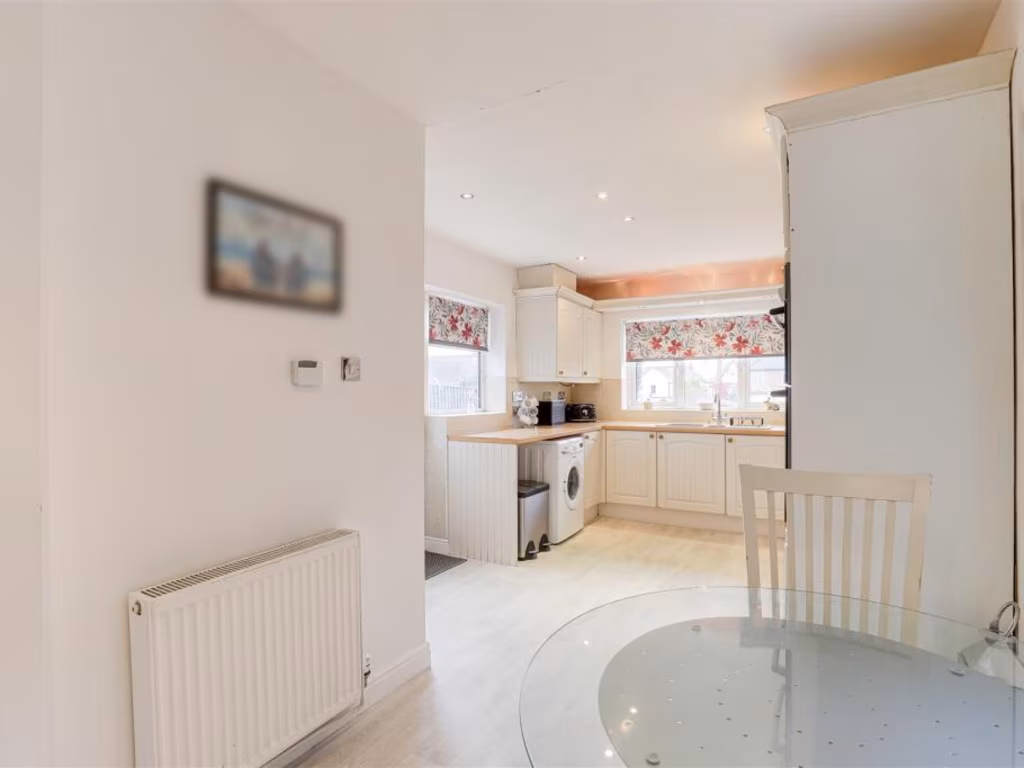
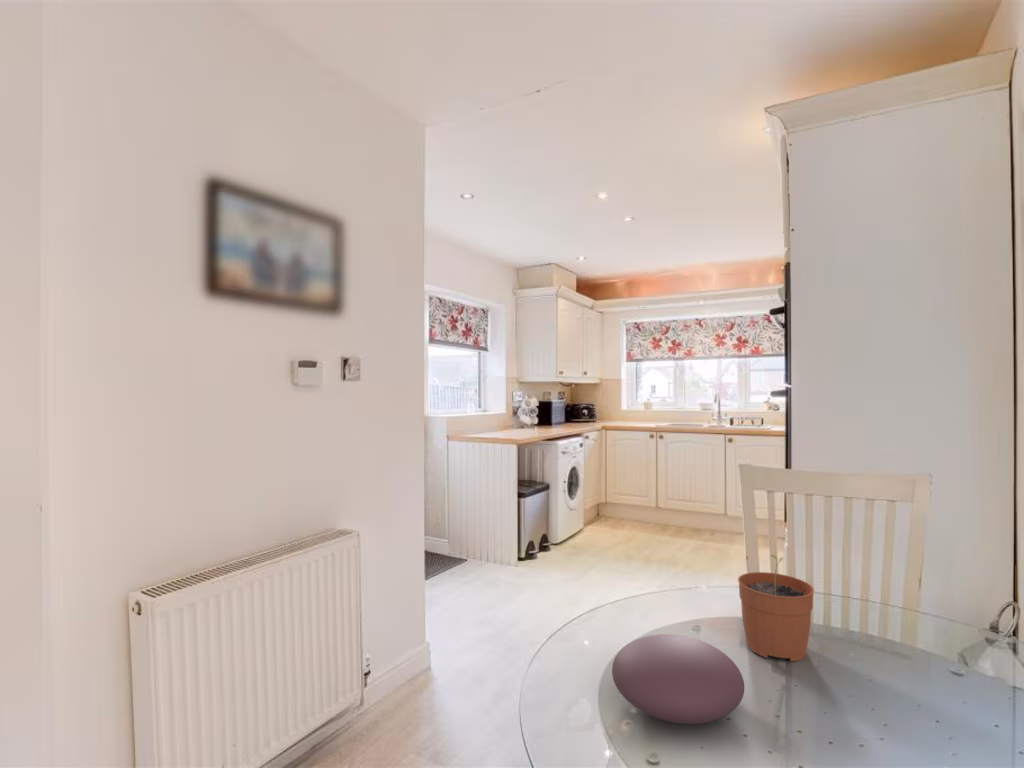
+ plant pot (775, 599)
+ decorative bowl (676, 675)
